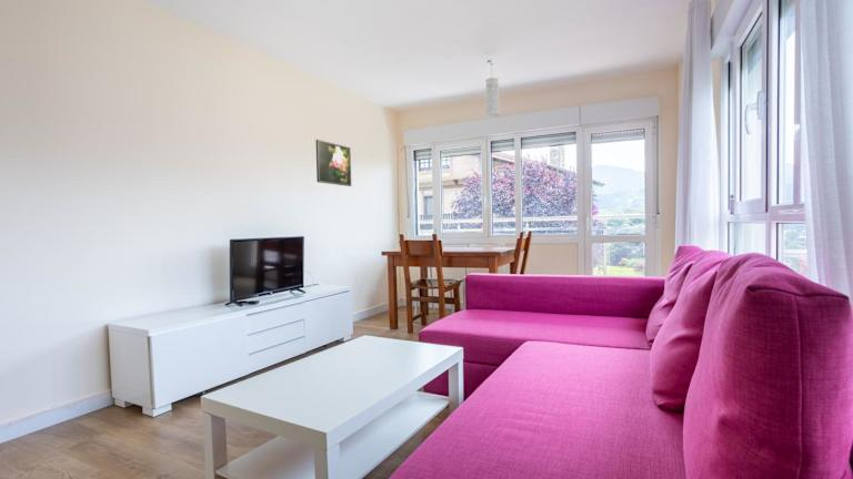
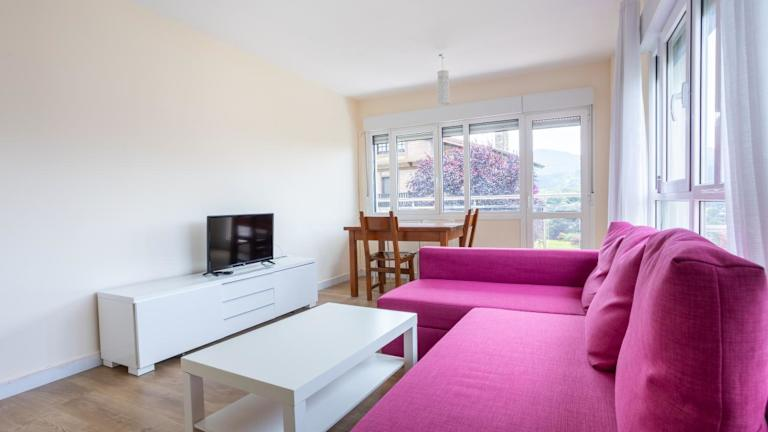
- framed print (334, 164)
